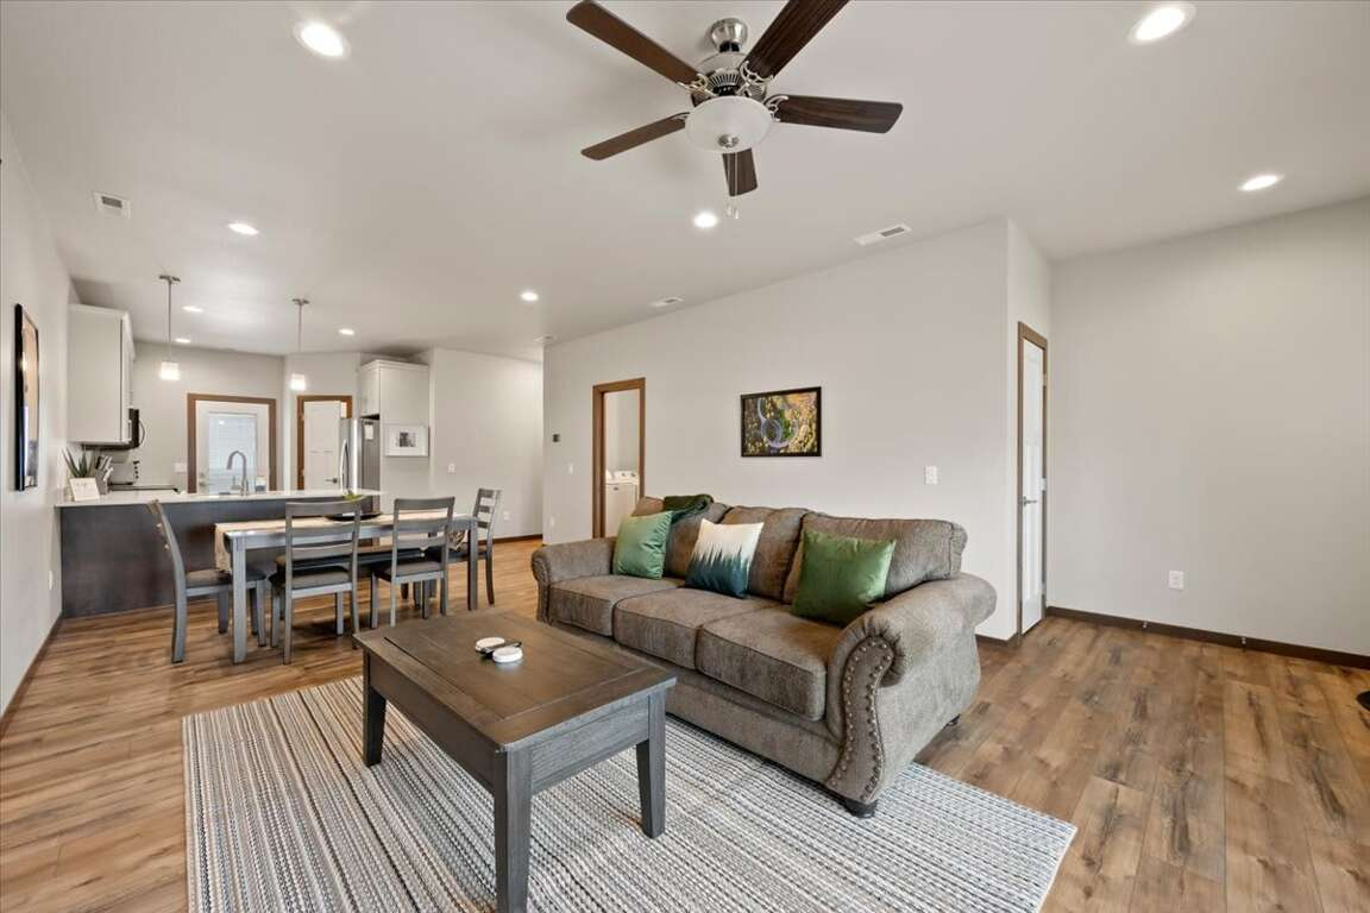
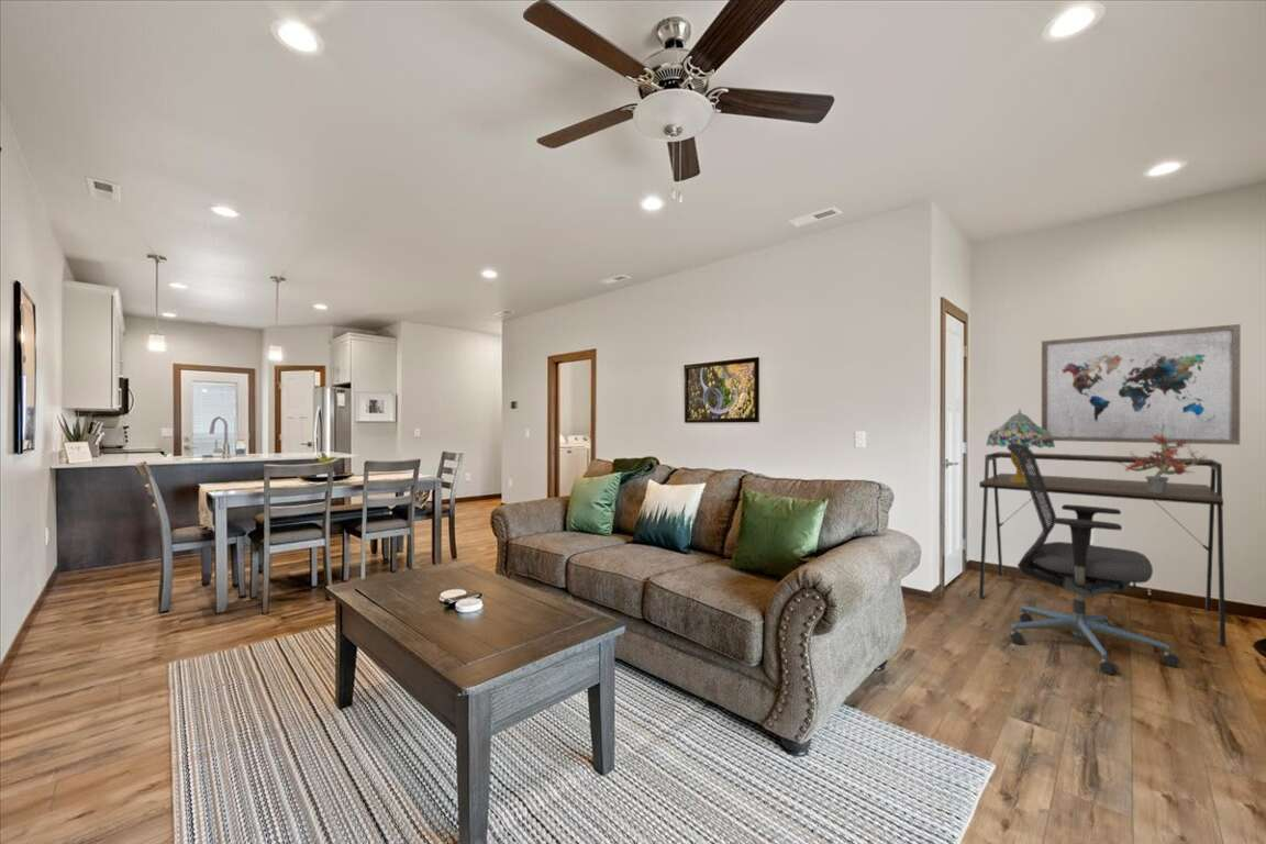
+ potted plant (1160, 456)
+ office chair (1088, 545)
+ wall art (1131, 388)
+ table lamp (1019, 444)
+ desk (1098, 496)
